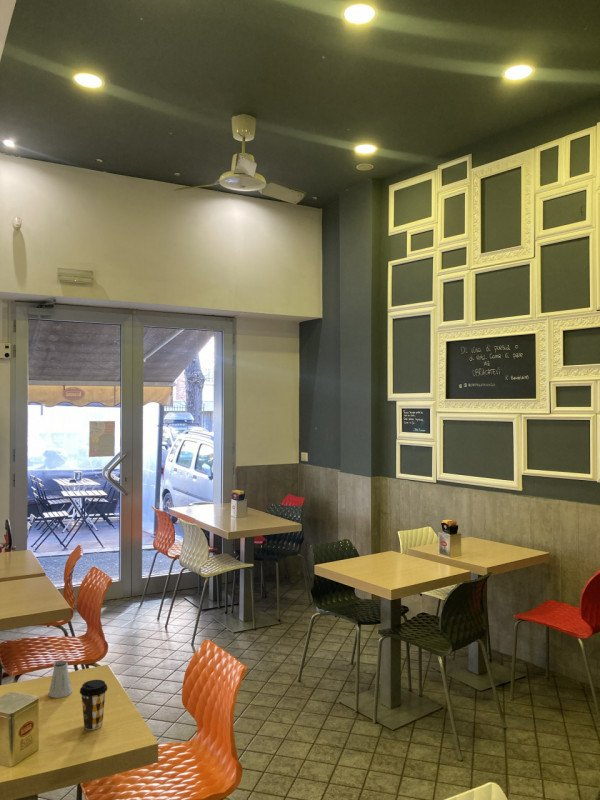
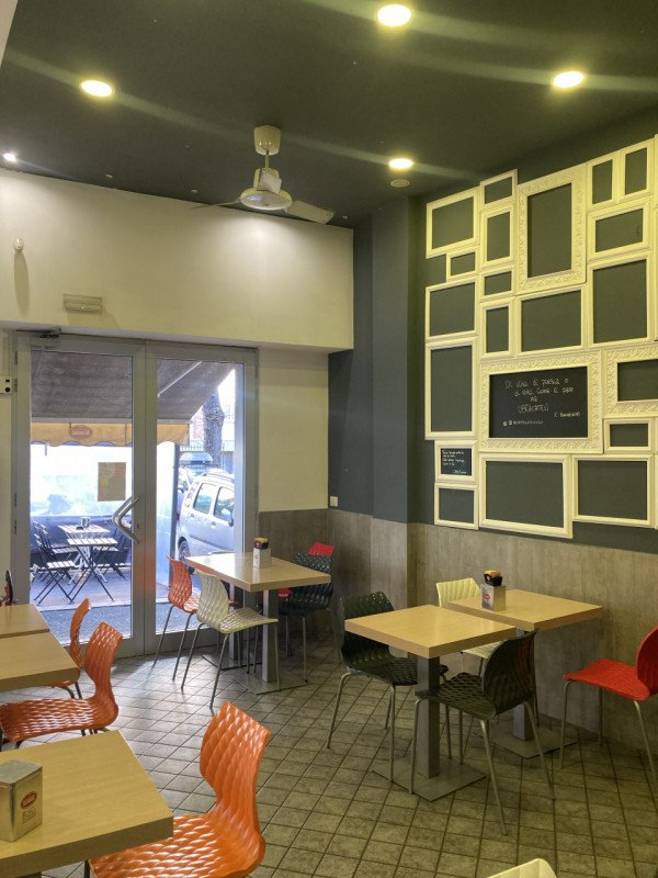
- coffee cup (93, 704)
- saltshaker (60, 677)
